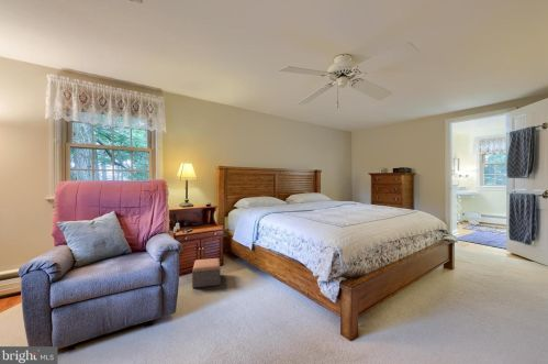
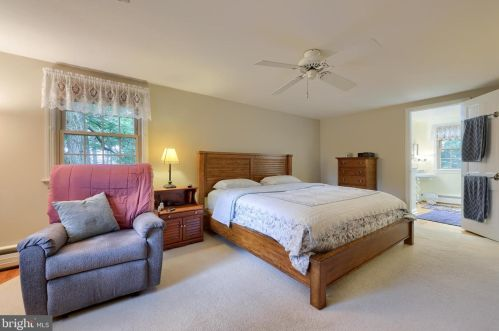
- footstool (206, 271)
